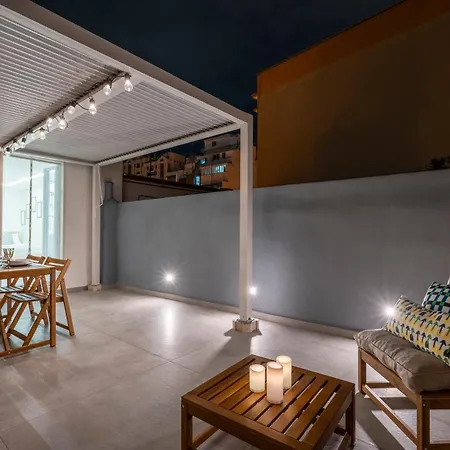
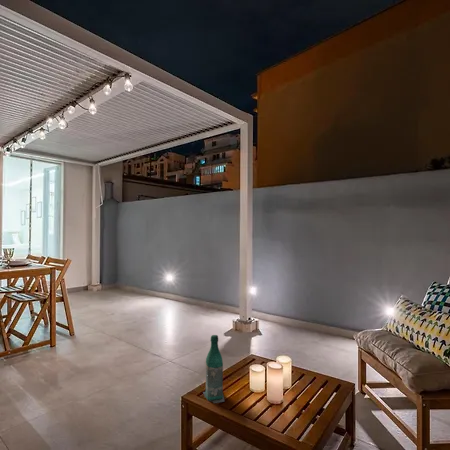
+ bottle (214, 366)
